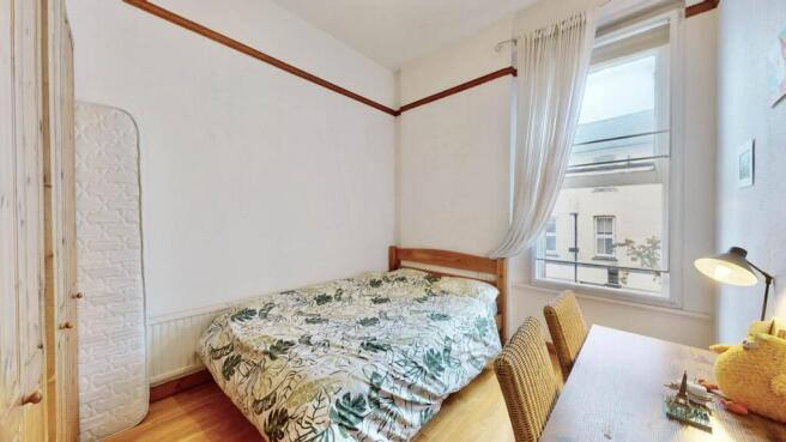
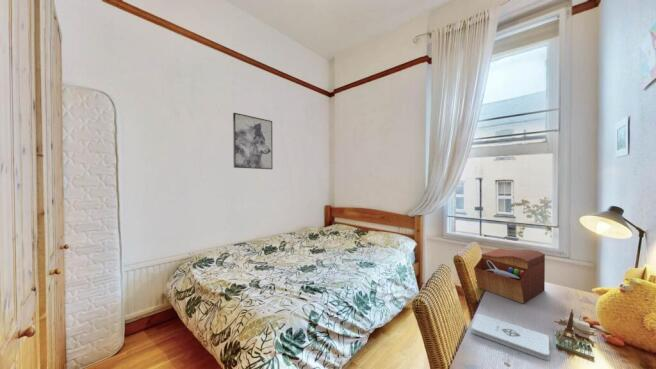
+ wall art (254, 142)
+ sewing box (507, 270)
+ notepad (508, 334)
